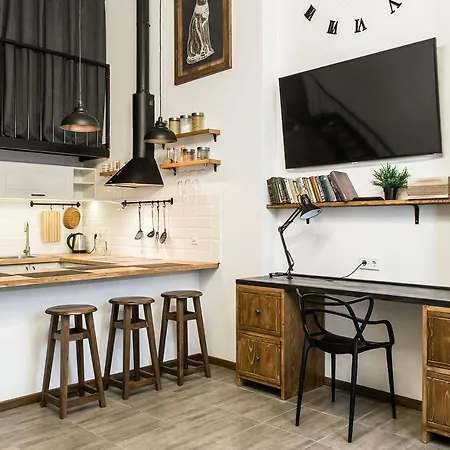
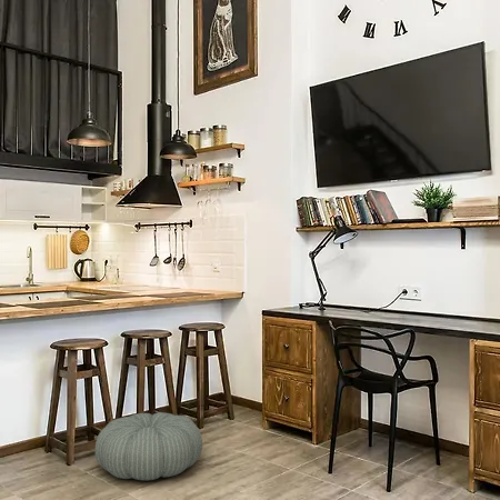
+ pouf (149, 443)
